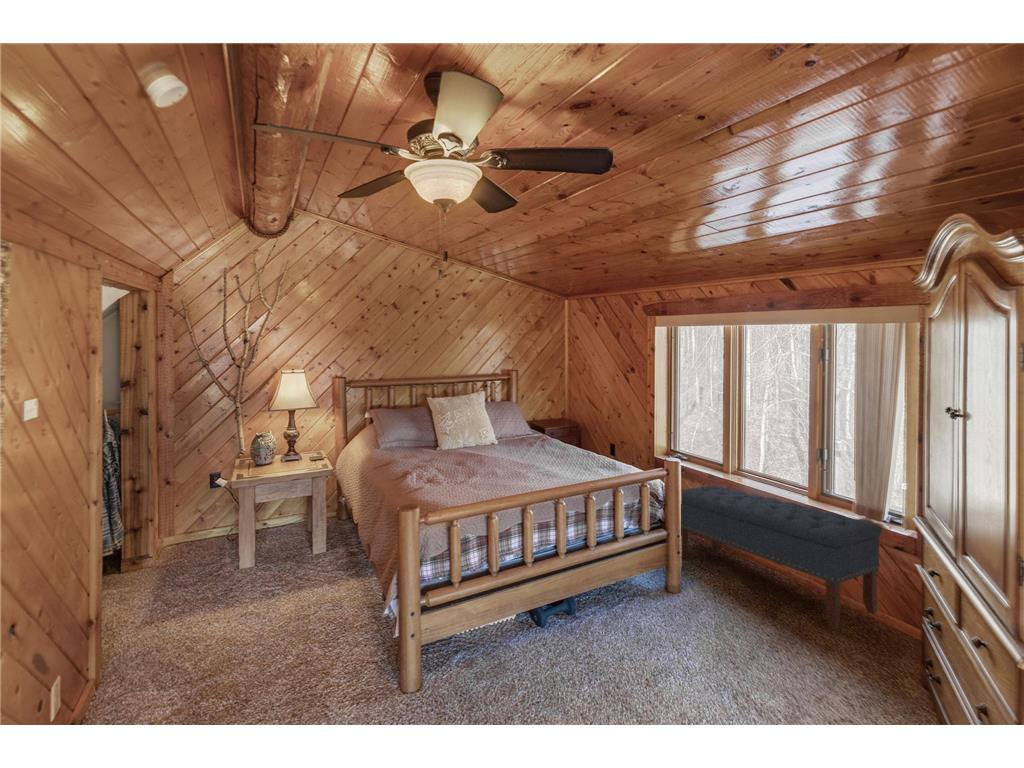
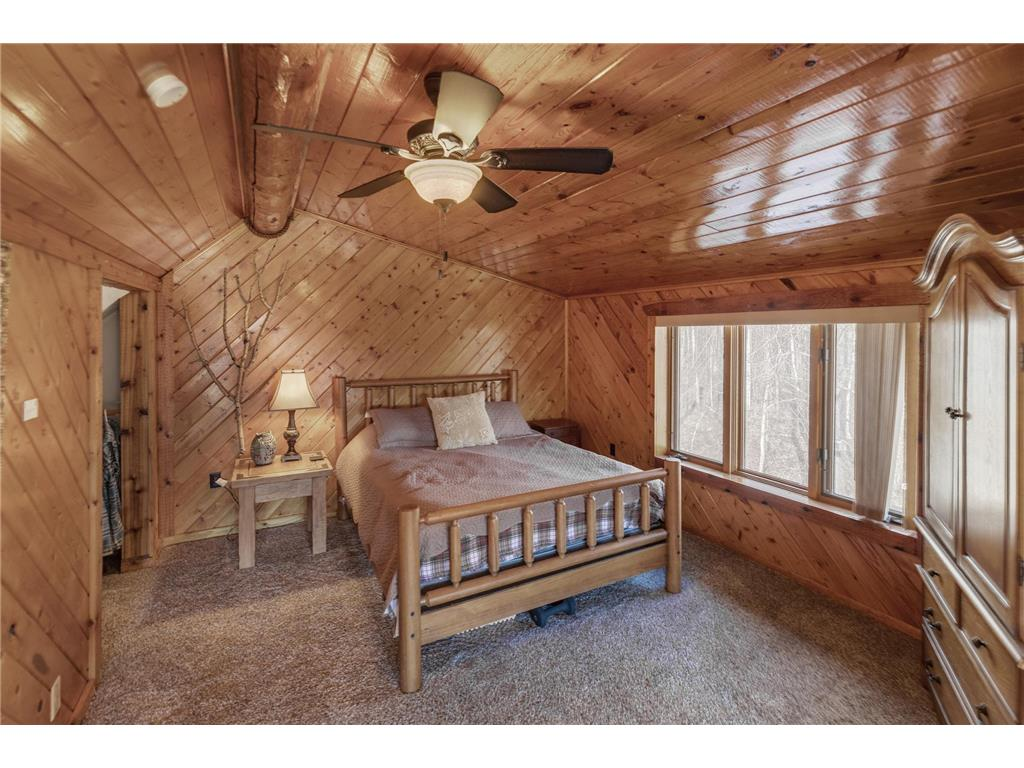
- bench (764, 542)
